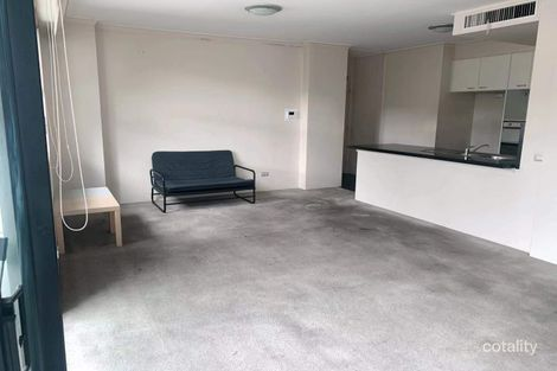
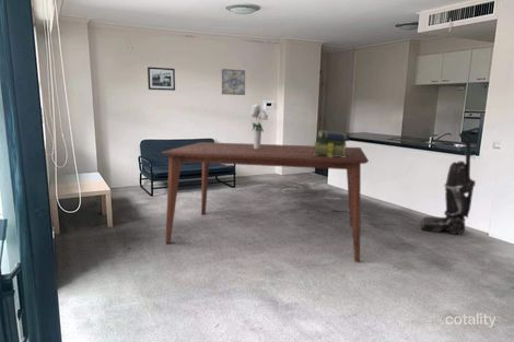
+ vacuum cleaner (447, 178)
+ stack of books (330, 142)
+ bouquet (258, 126)
+ wall art (233, 82)
+ picture frame (161, 79)
+ dining table (268, 165)
